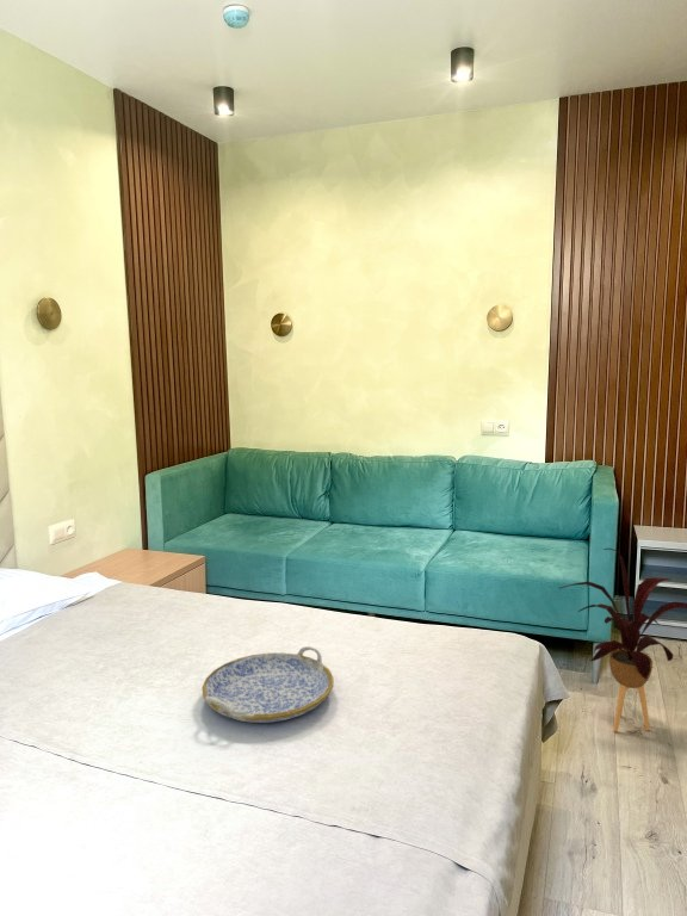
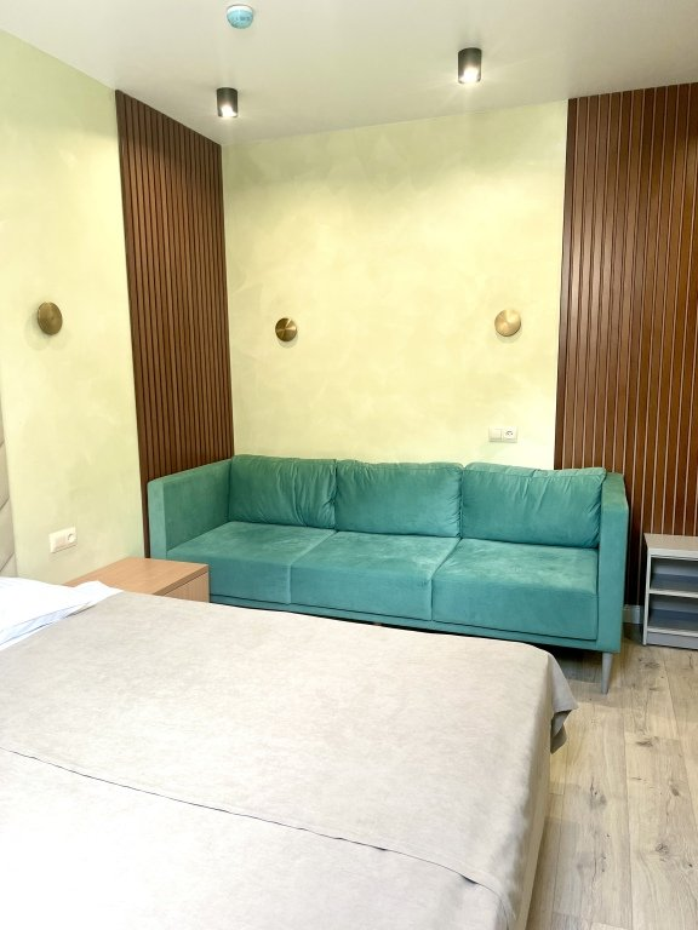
- house plant (626, 633)
- serving tray (268, 683)
